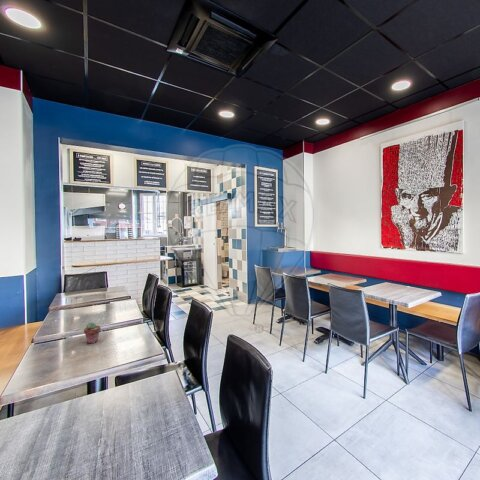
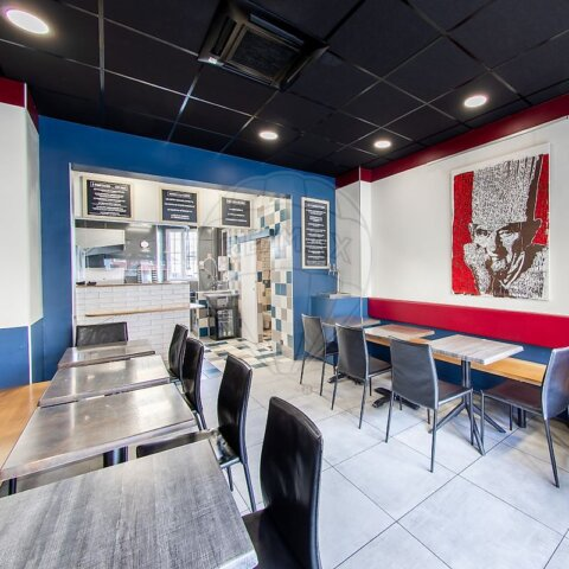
- potted succulent (92, 331)
